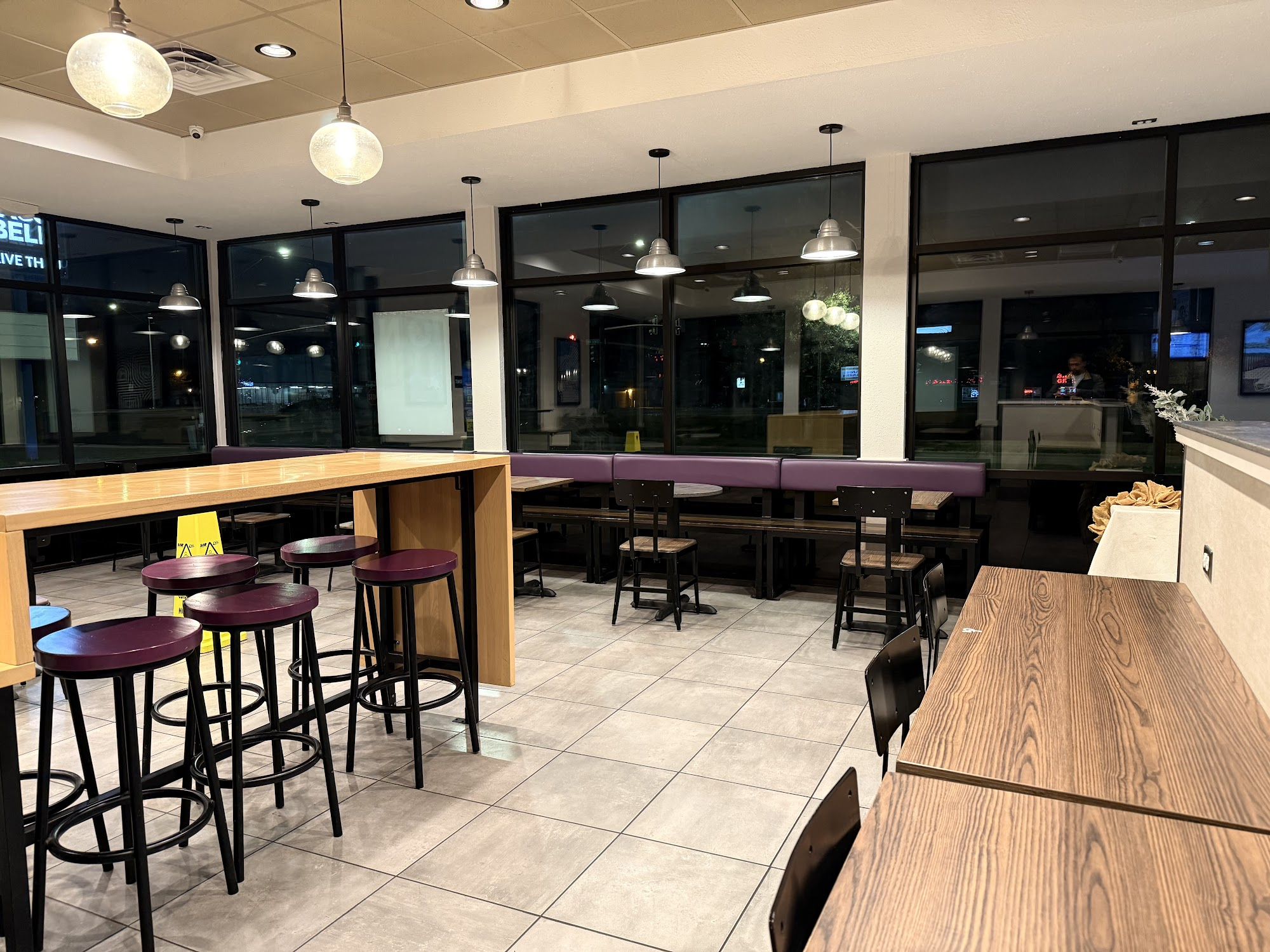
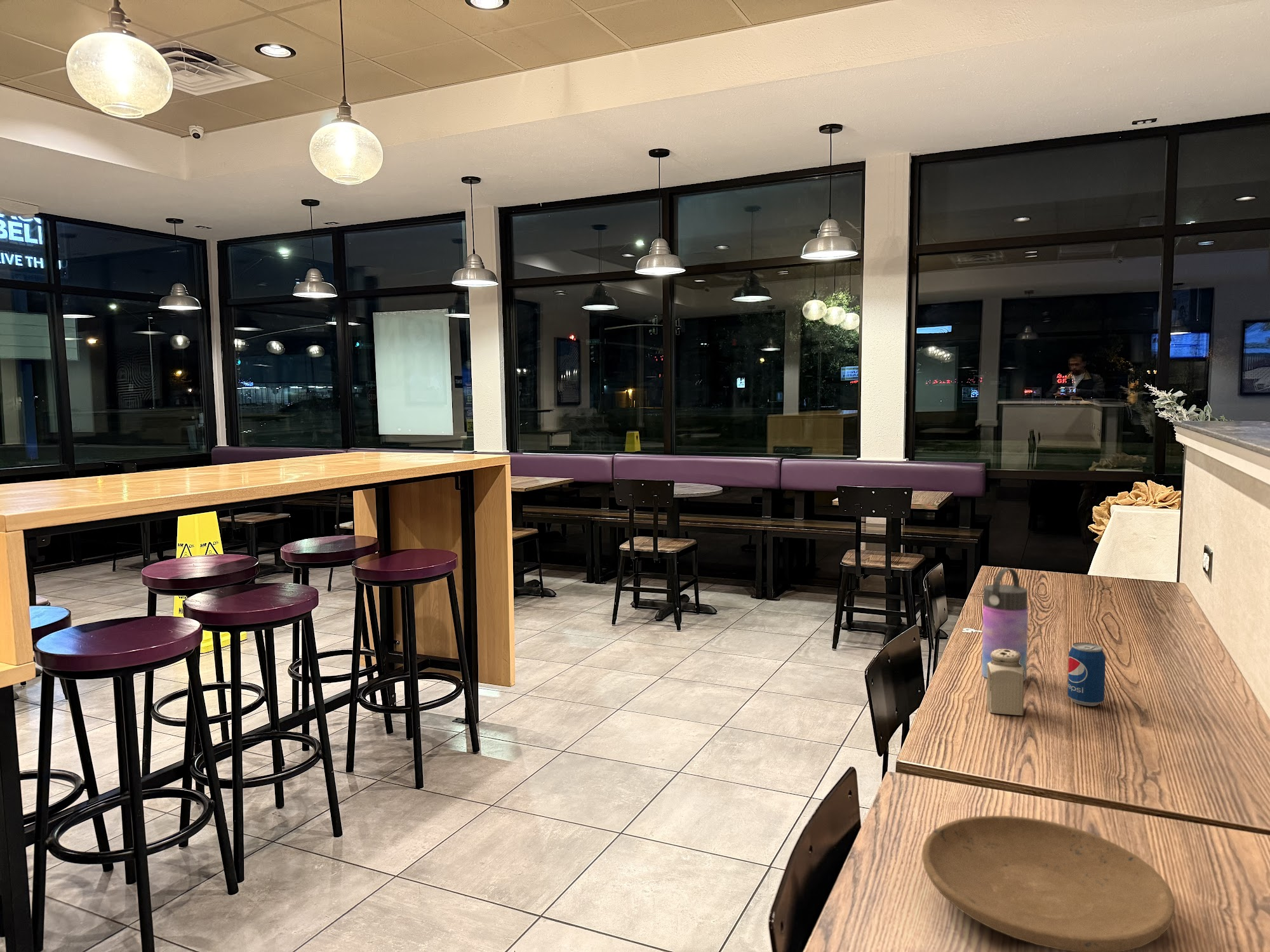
+ water bottle (1005, 622)
+ salt shaker (1005, 680)
+ beverage can (1086, 674)
+ plate (1041, 887)
